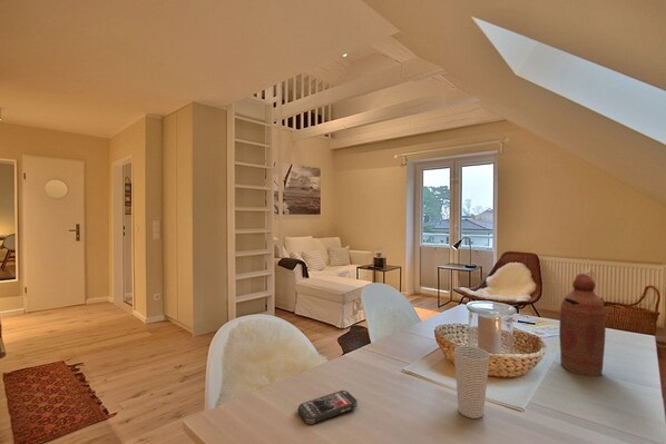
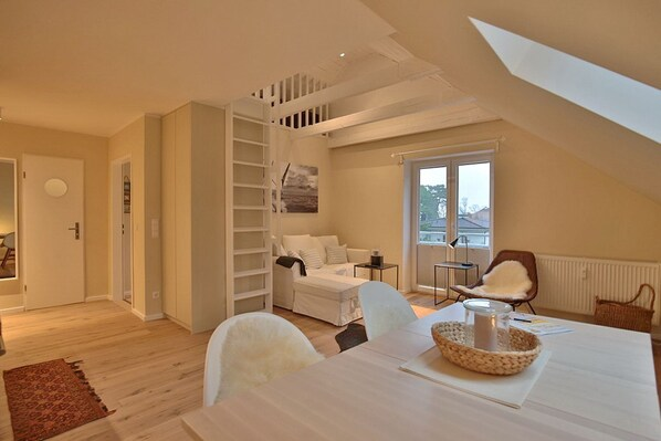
- cup (470, 382)
- smartphone (327, 405)
- bottle (581, 322)
